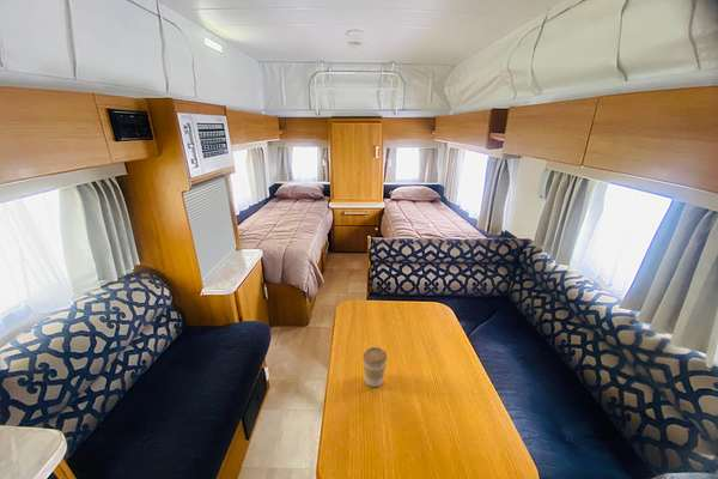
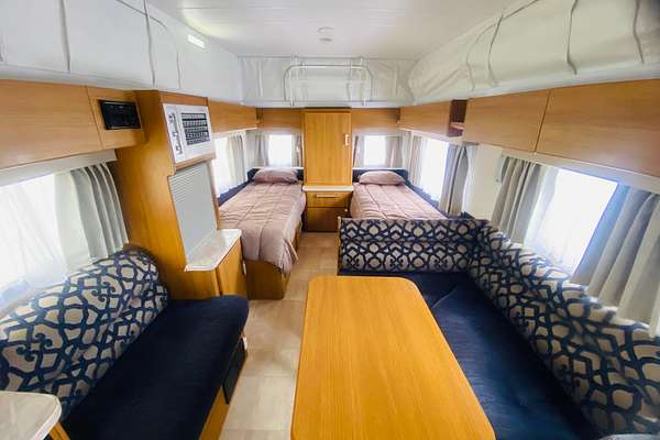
- coffee cup (375, 366)
